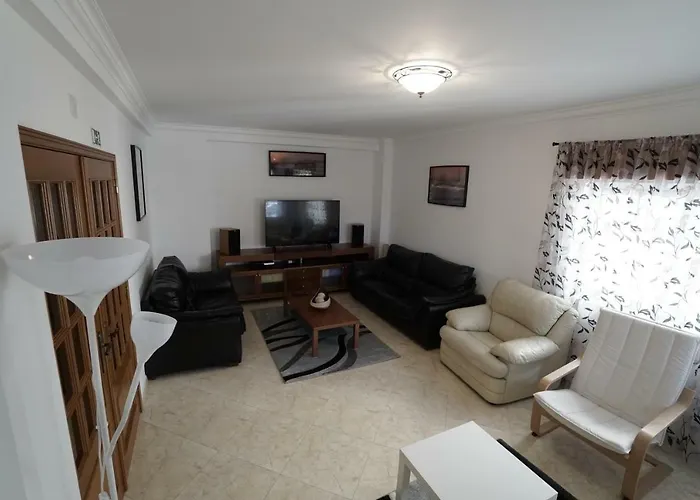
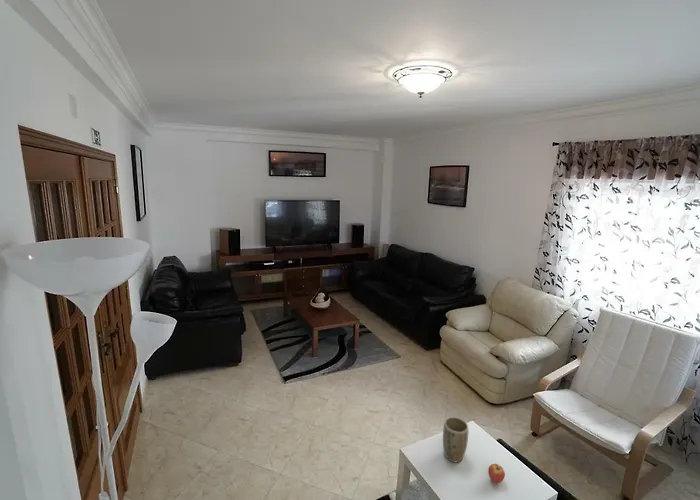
+ plant pot (454, 440)
+ fruit (496, 472)
